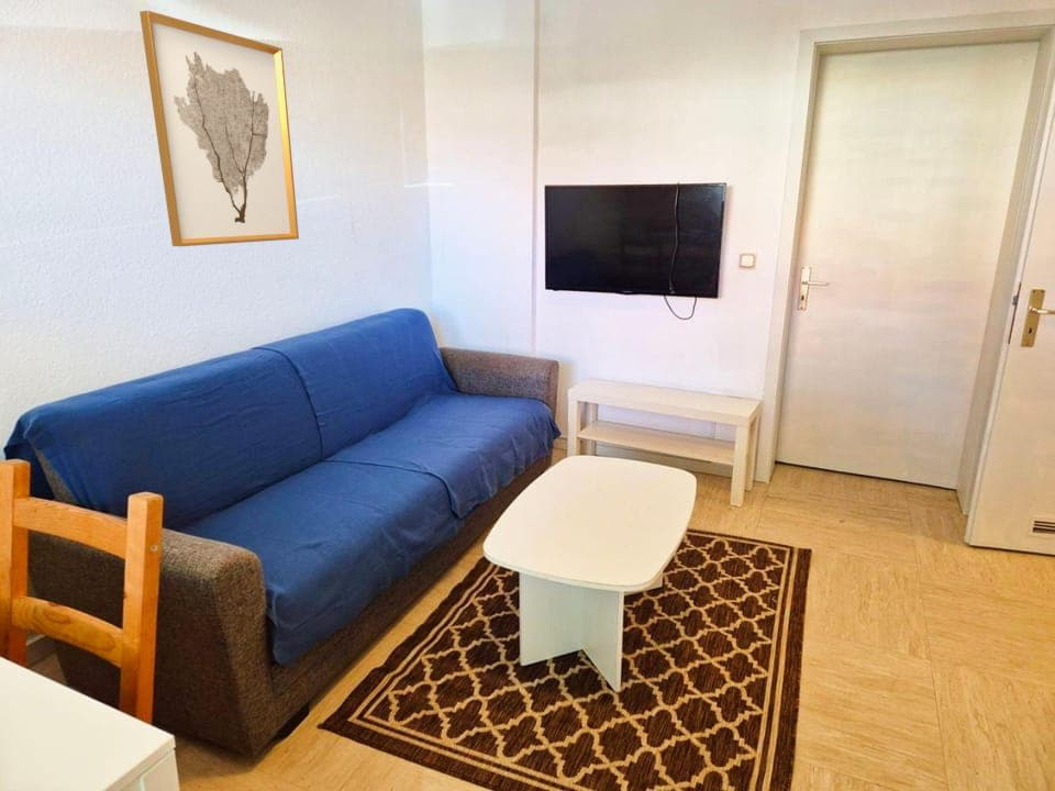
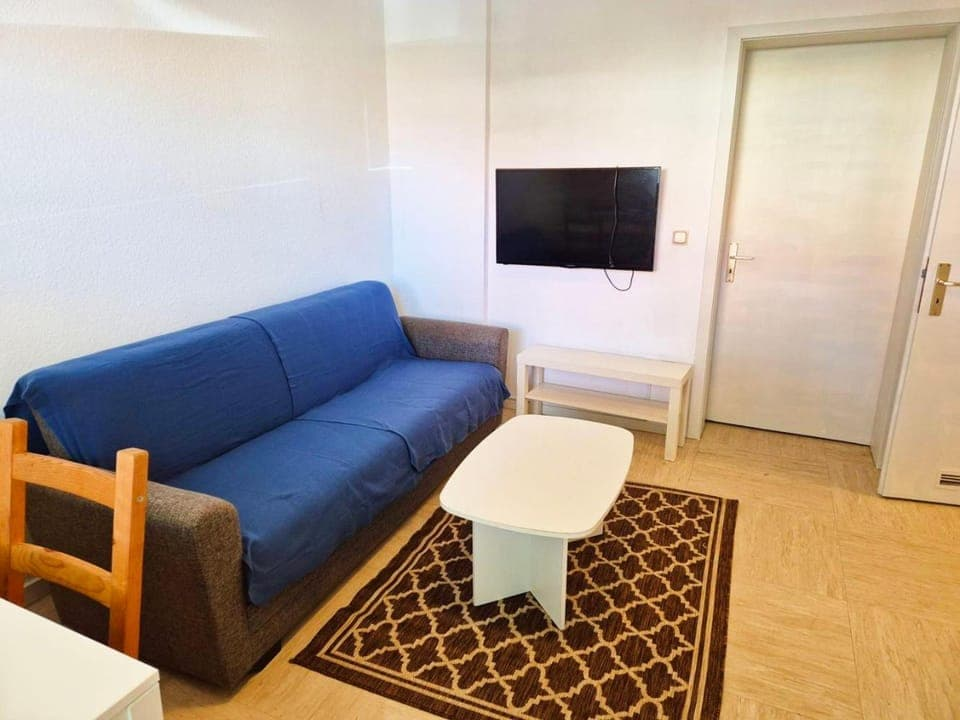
- wall art (230, 141)
